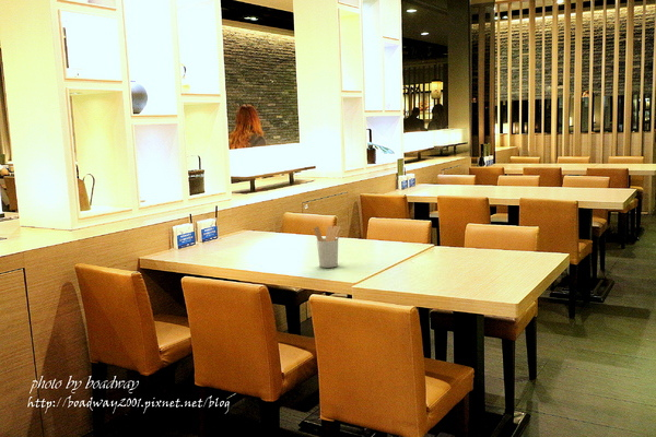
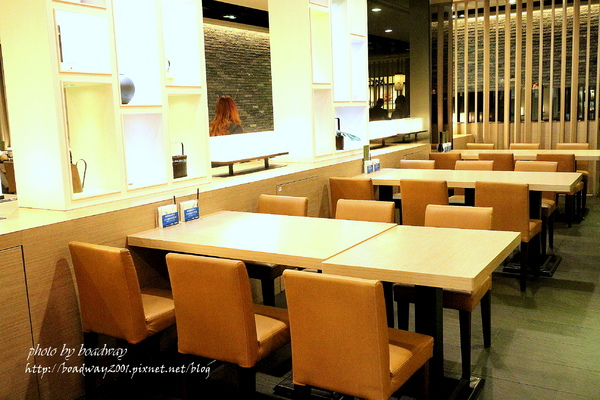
- utensil holder (329, 245)
